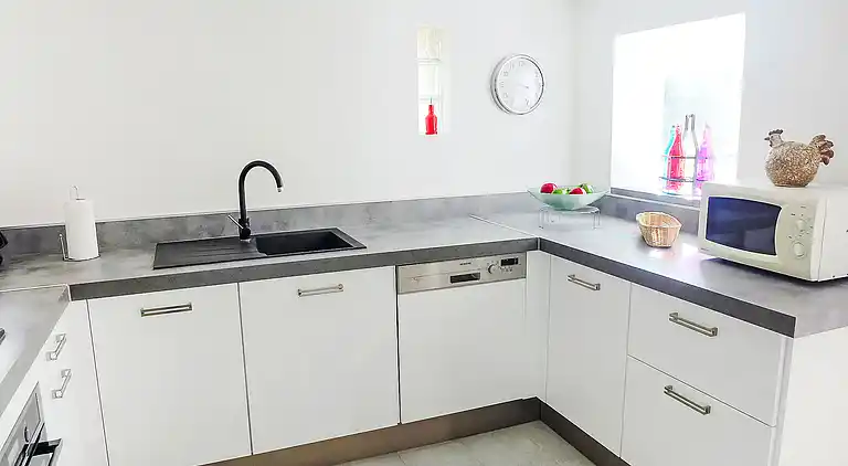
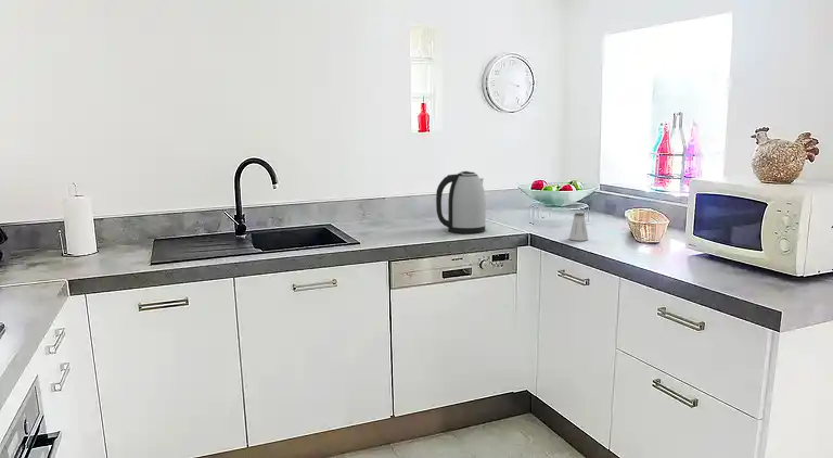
+ saltshaker (578, 226)
+ kettle (460, 201)
